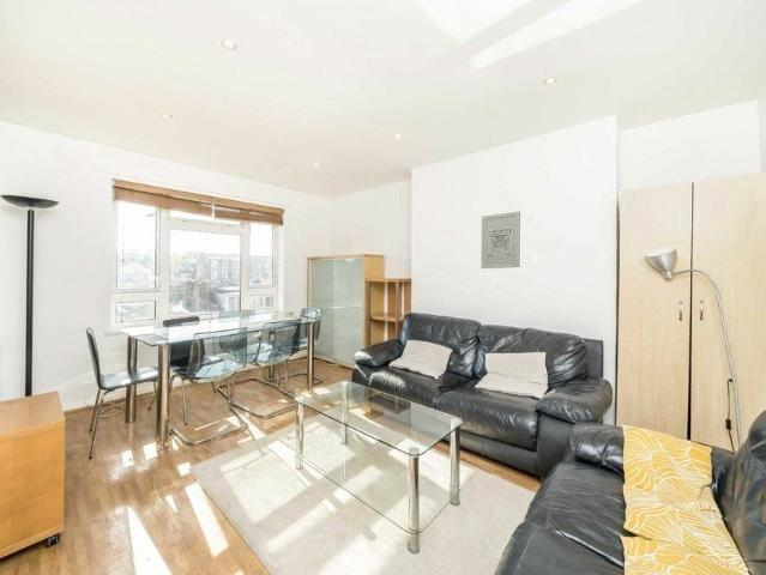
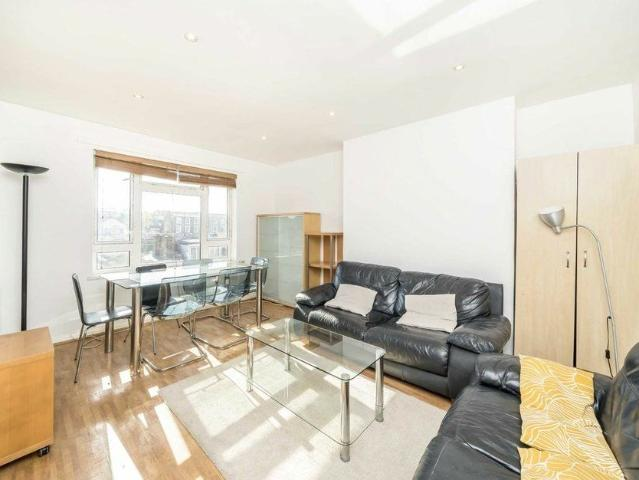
- wall art (500, 241)
